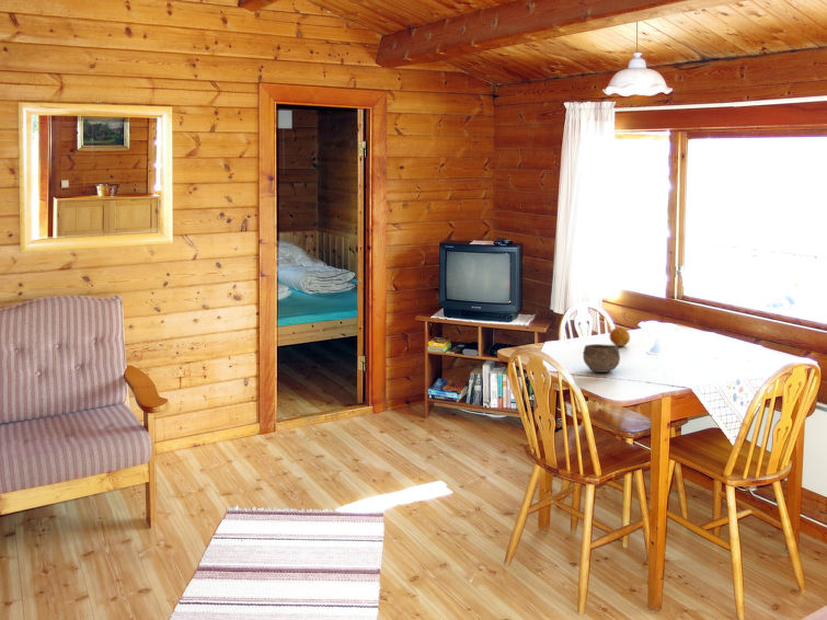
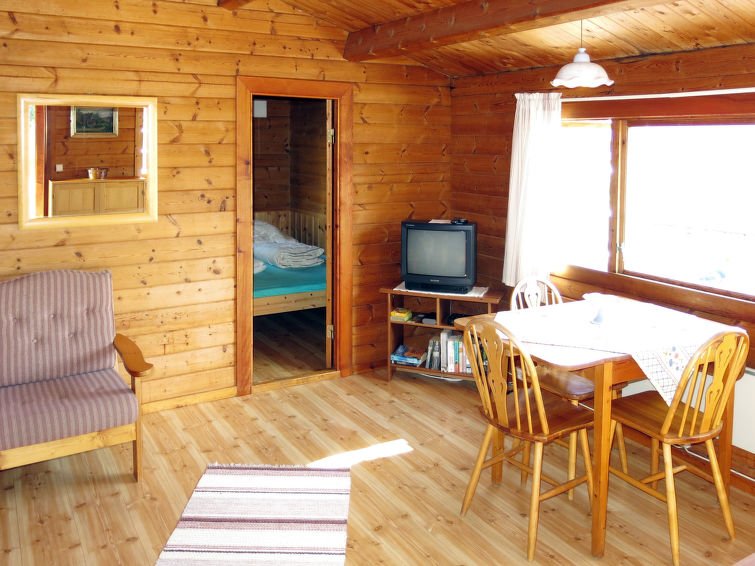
- bowl (600, 358)
- fruit (619, 336)
